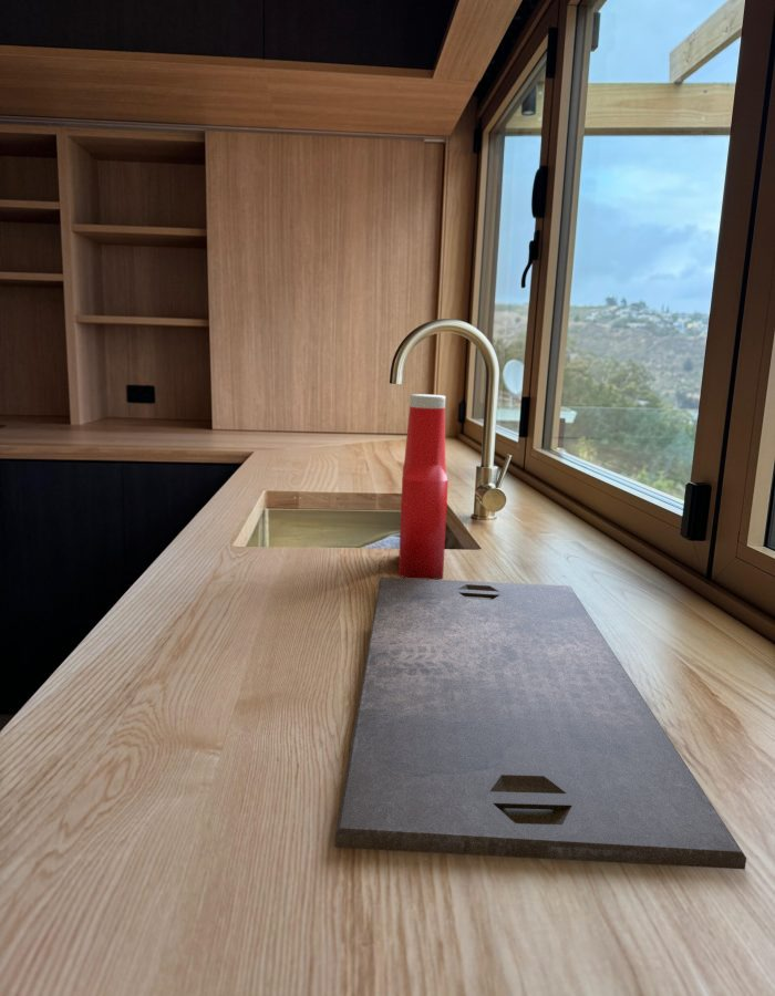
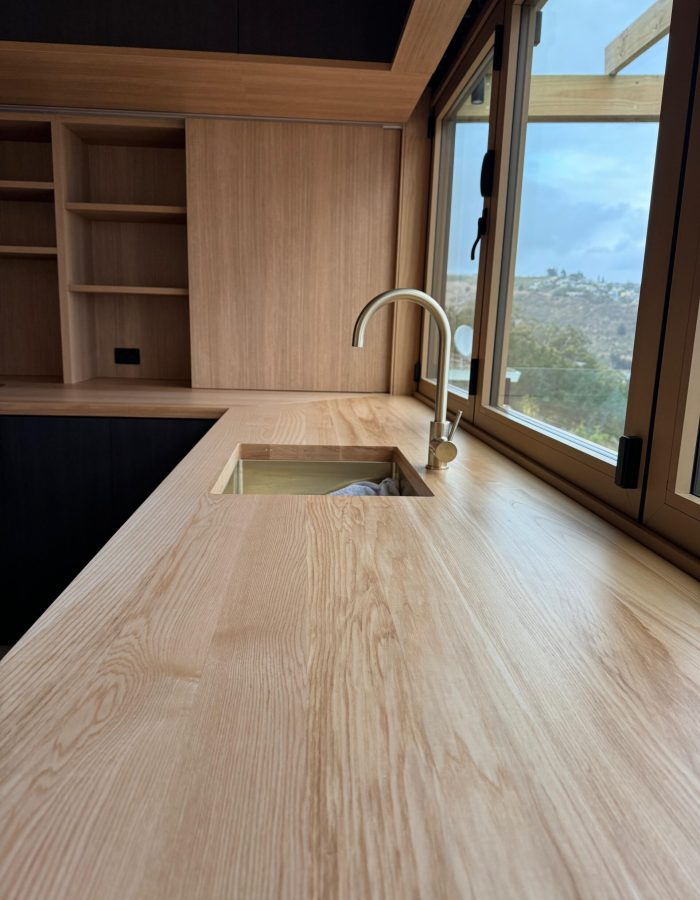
- cutting board (495, 670)
- soap bottle (423, 481)
